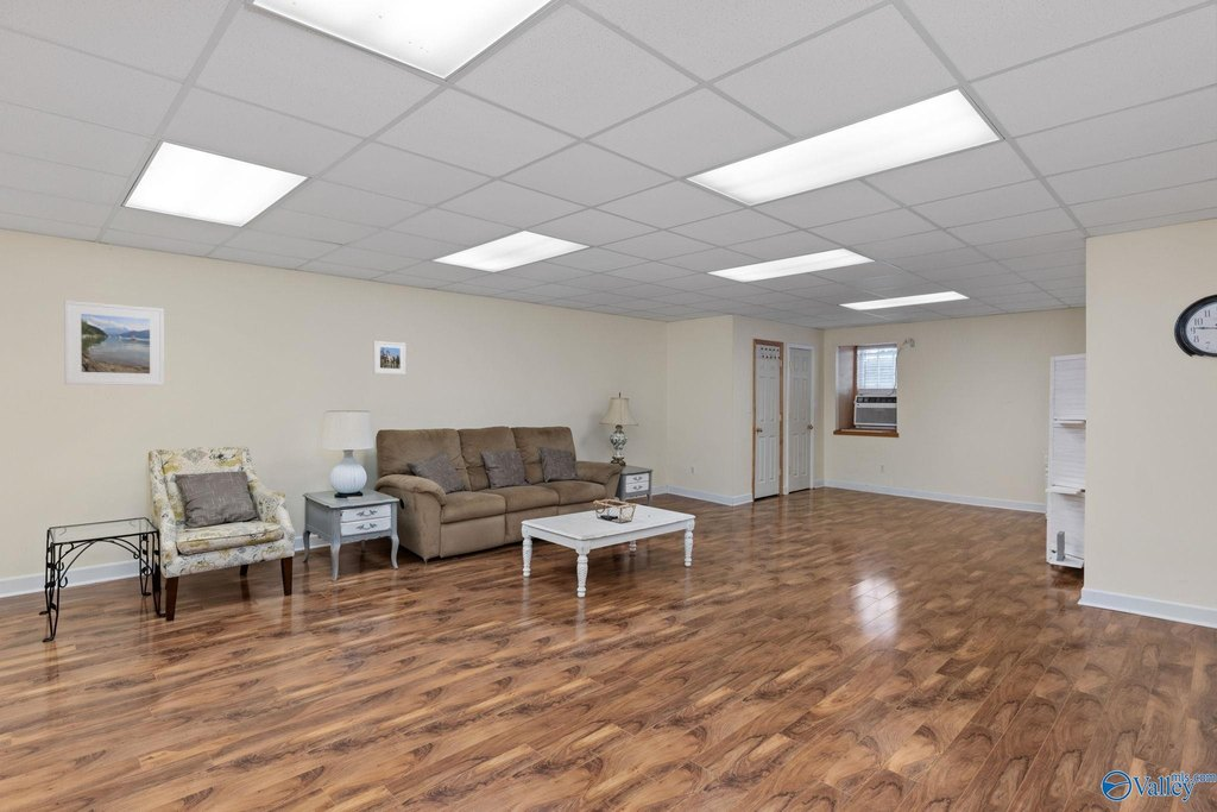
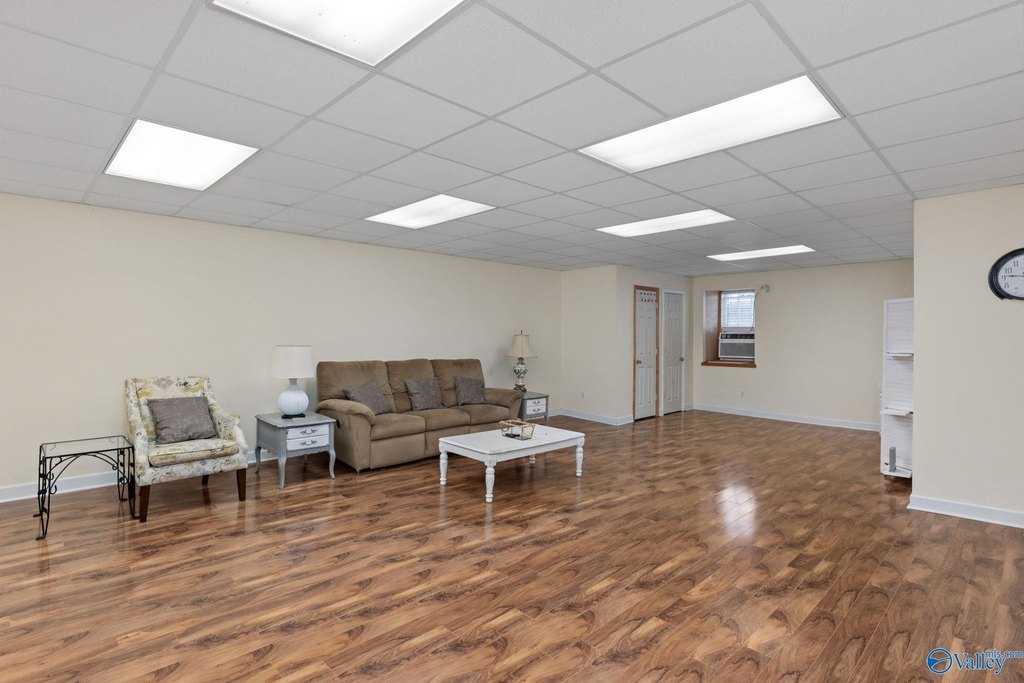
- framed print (390, 358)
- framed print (116, 344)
